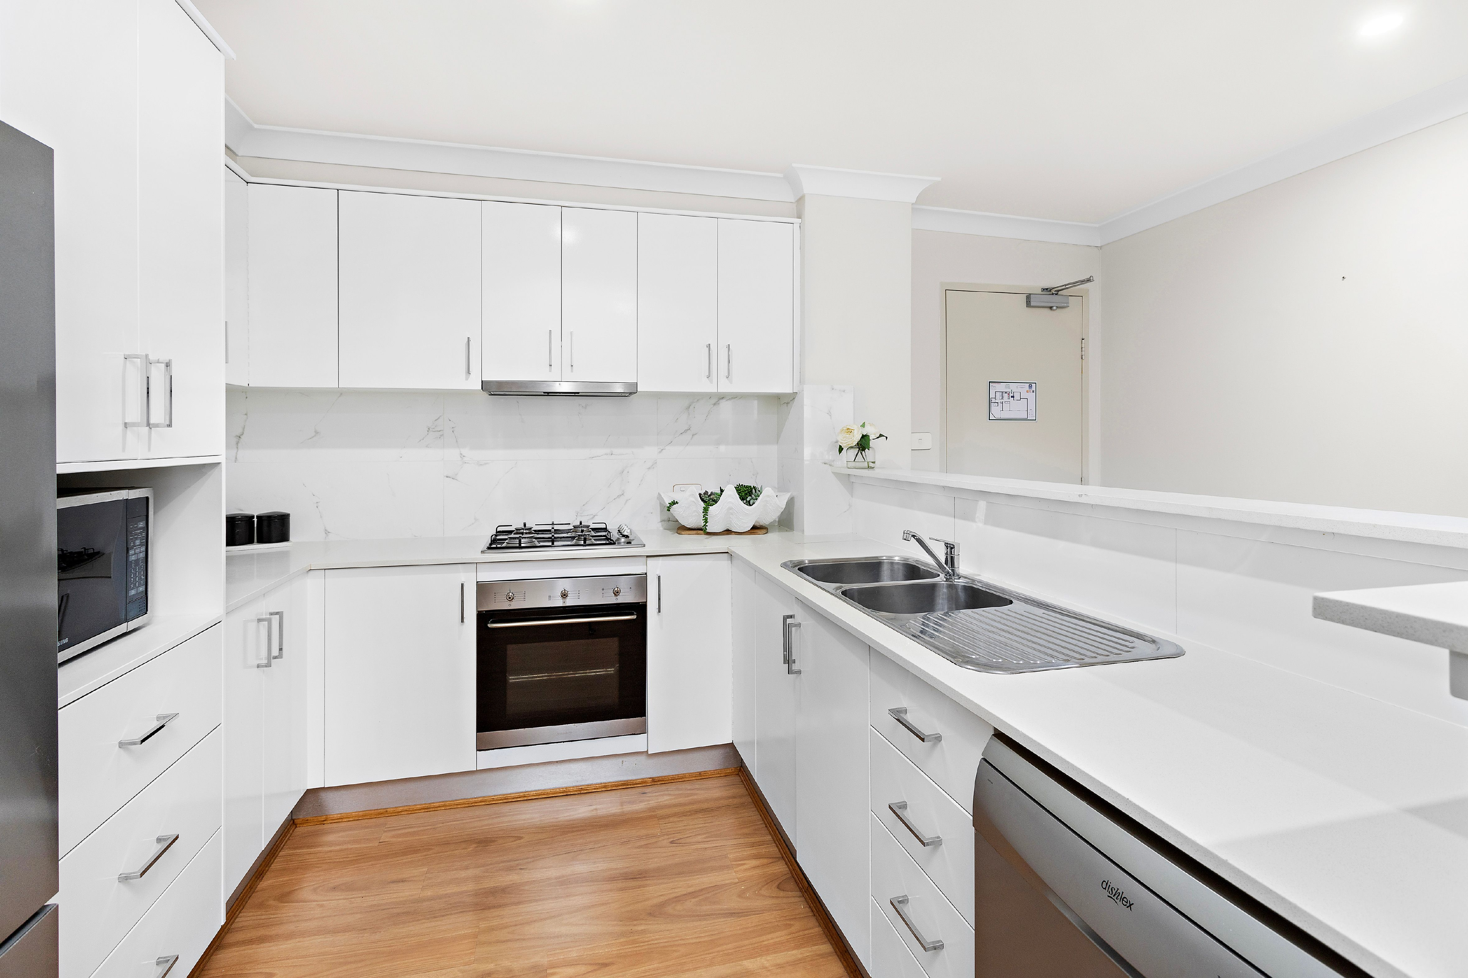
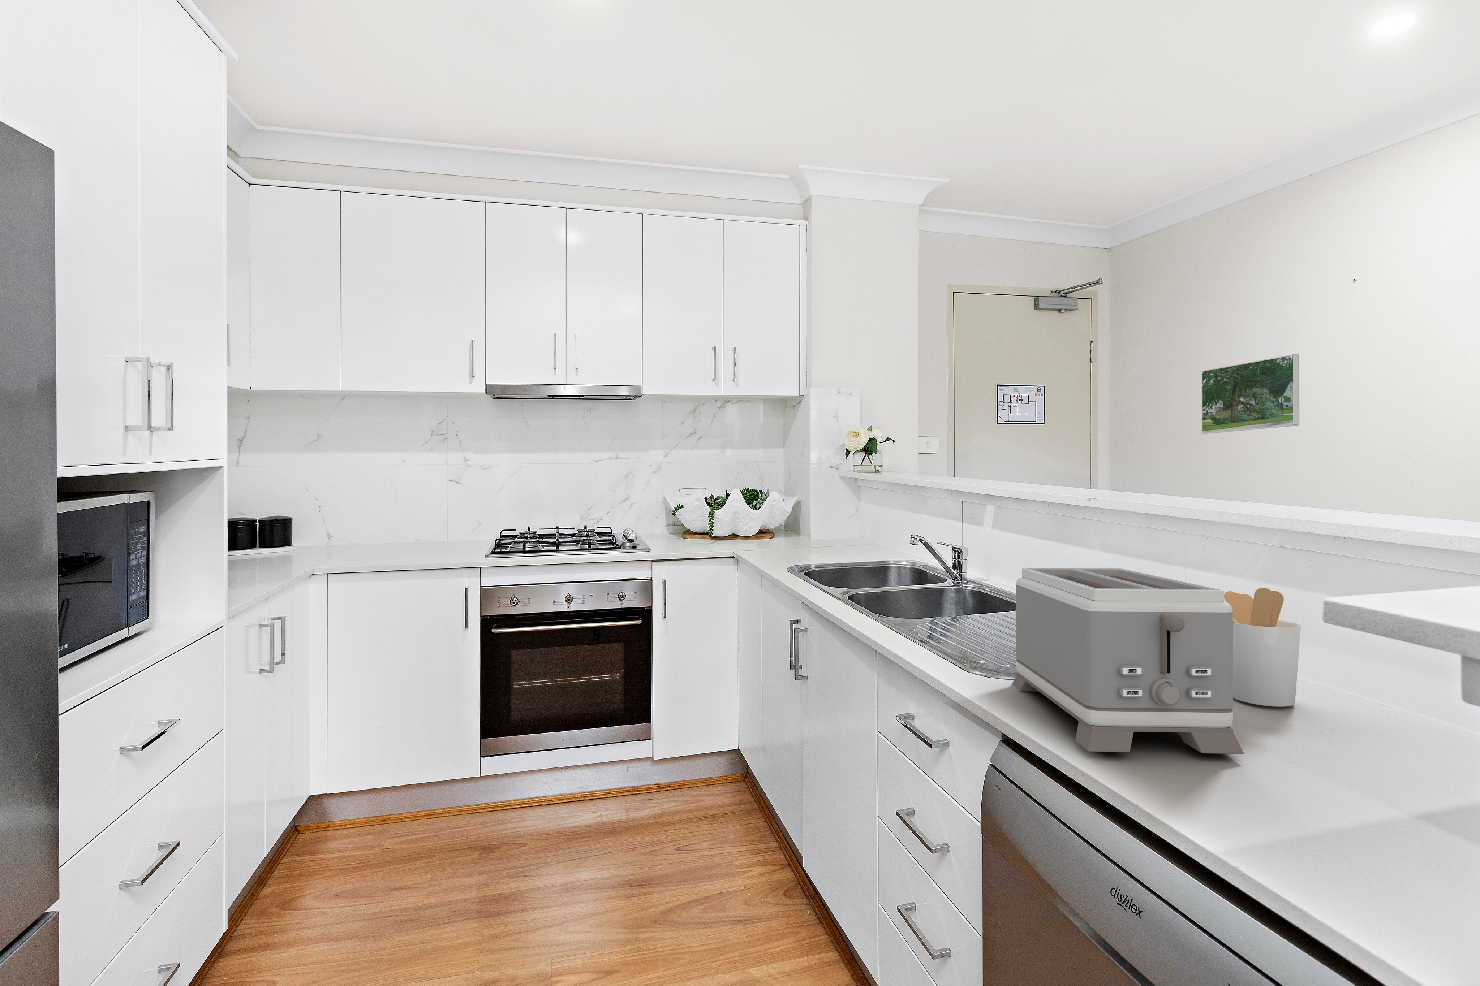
+ utensil holder (1242, 640)
+ toaster (1115, 648)
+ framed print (1248, 396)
